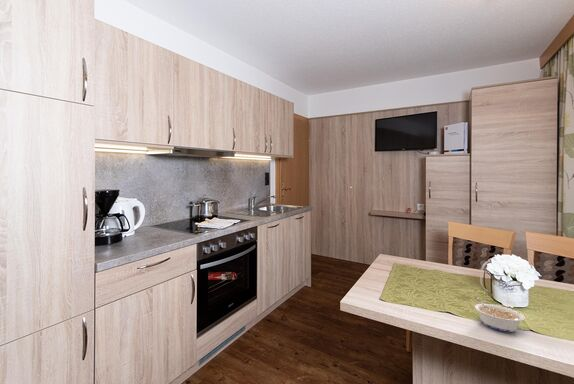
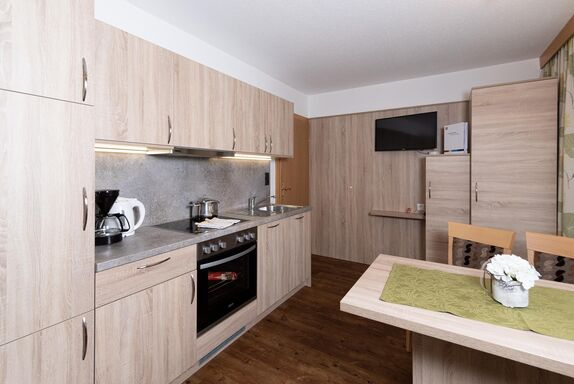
- legume (496, 316)
